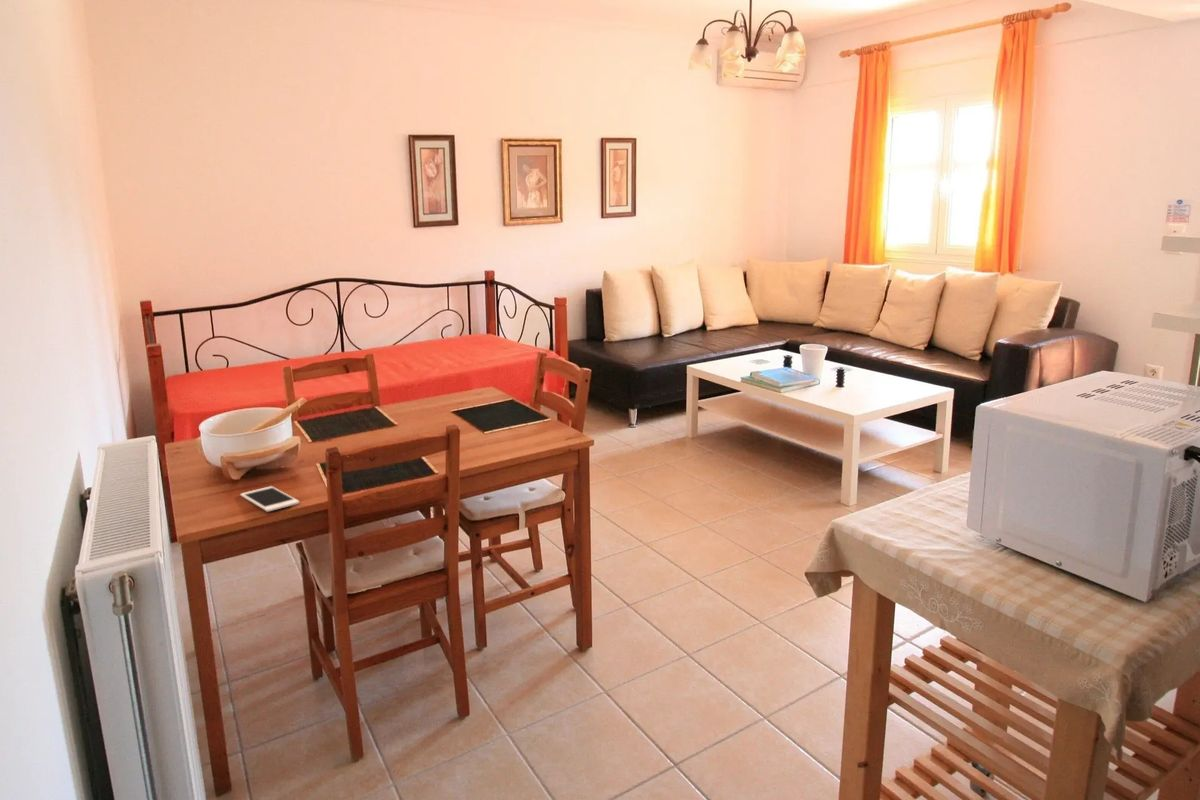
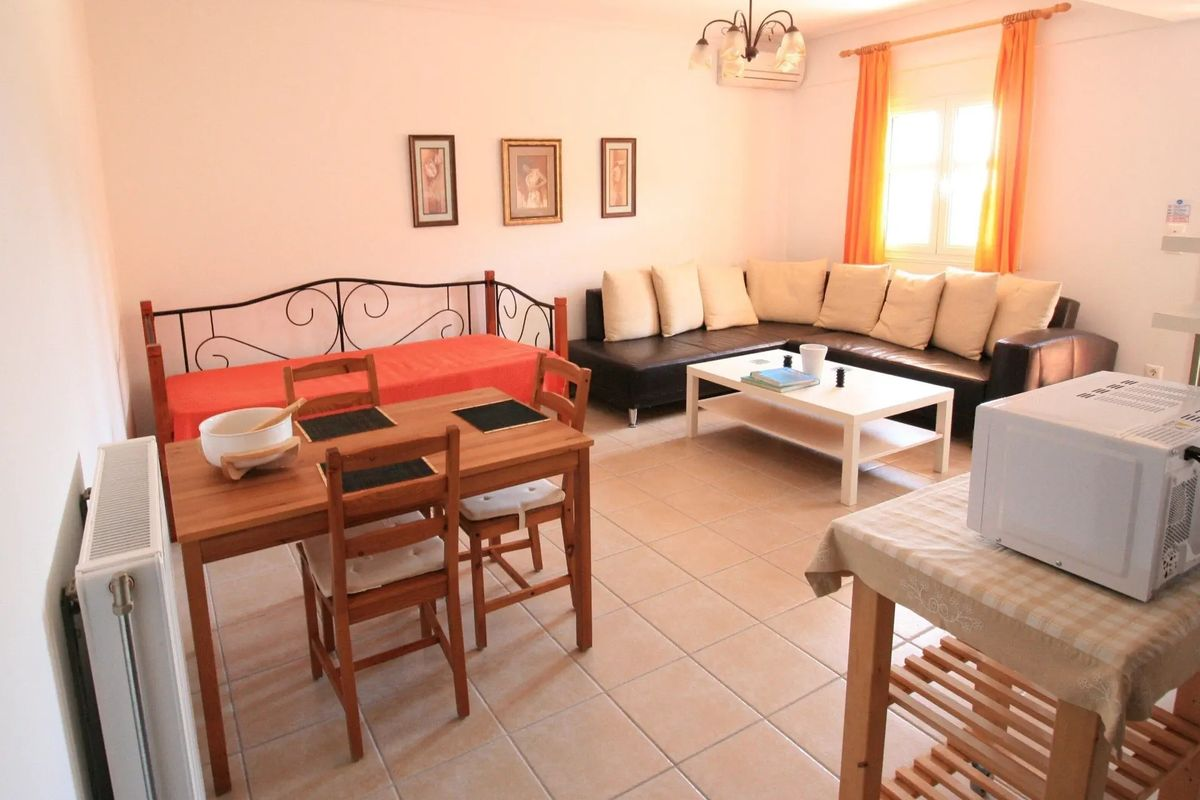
- cell phone (269, 498)
